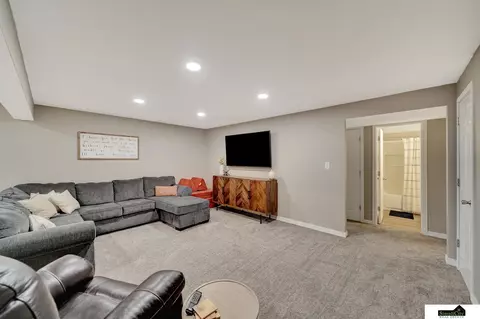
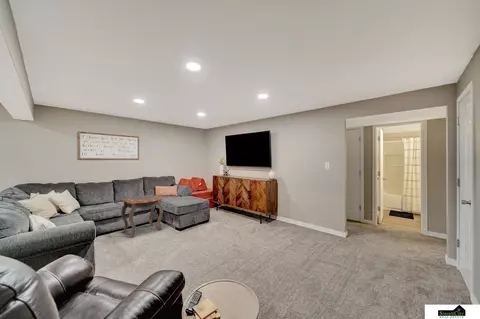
+ side table (142, 208)
